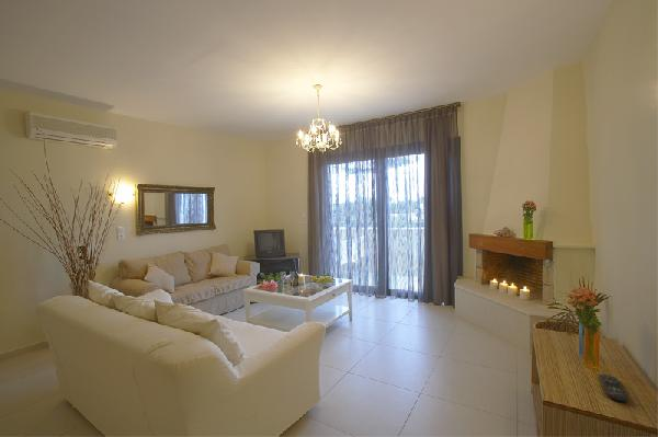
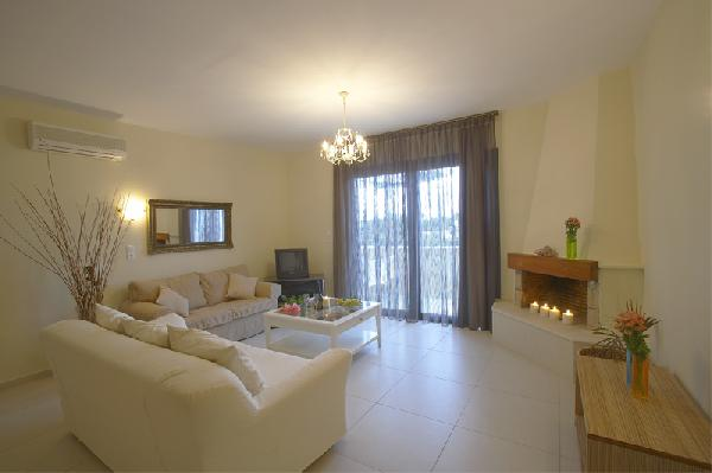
- remote control (612, 387)
